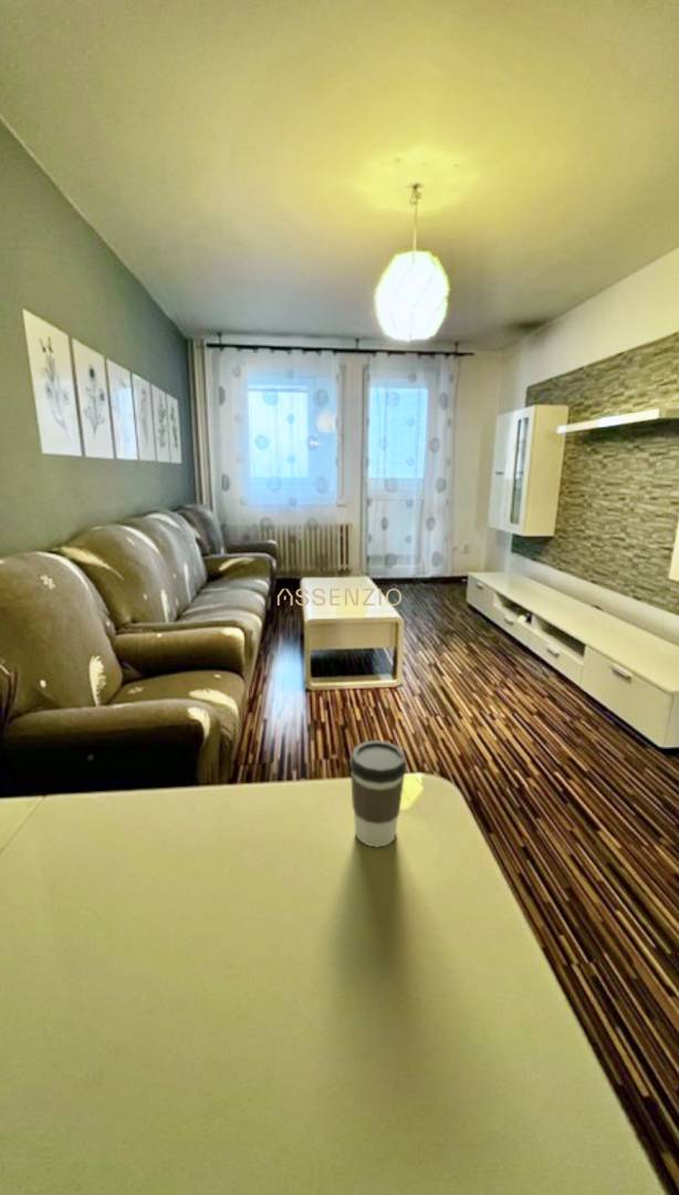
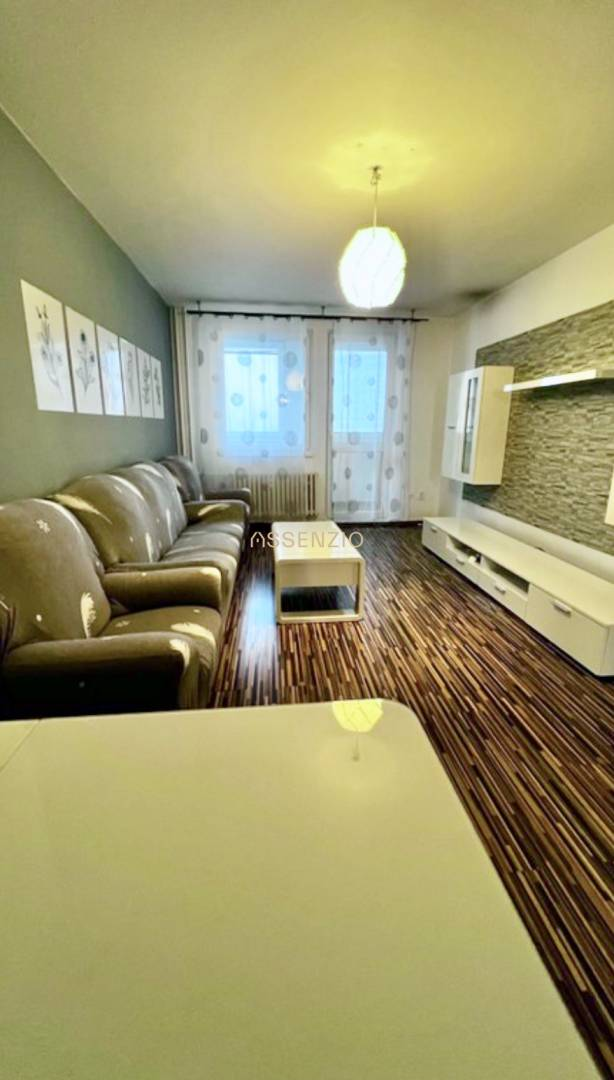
- coffee cup (376, 793)
